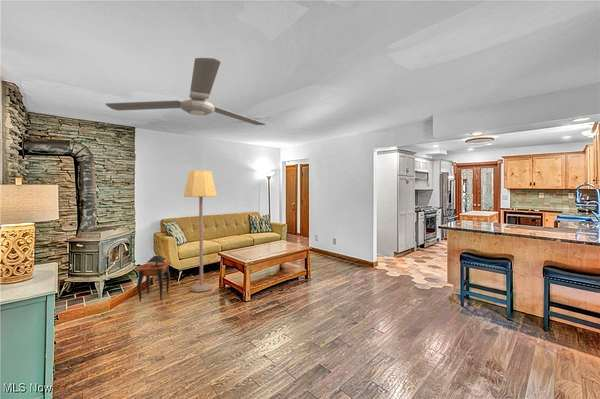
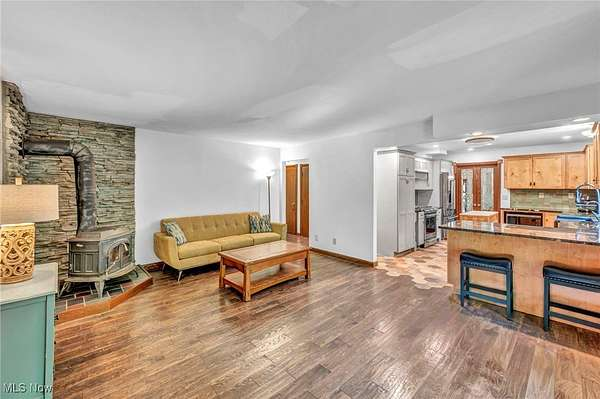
- side table (154, 275)
- ceiling fan (194, 90)
- lamp (201, 230)
